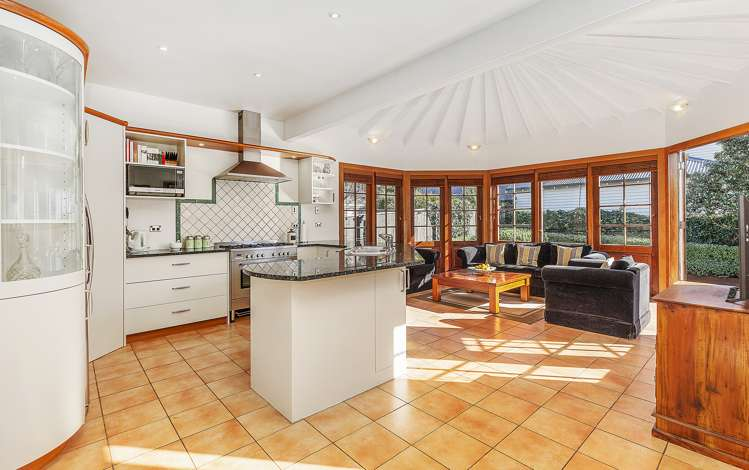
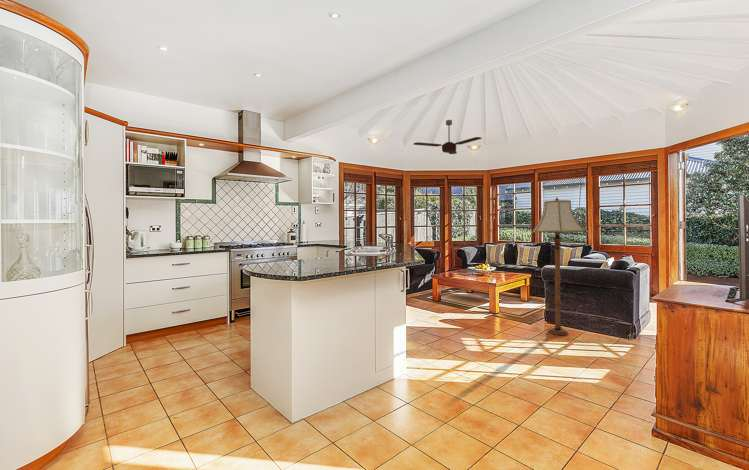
+ floor lamp (557, 264)
+ ceiling fan (448, 137)
